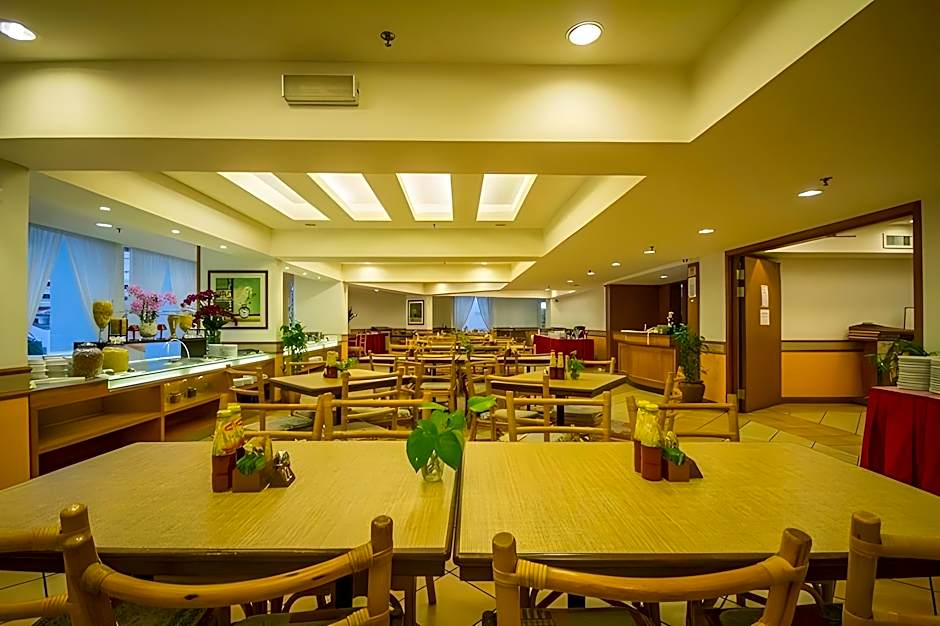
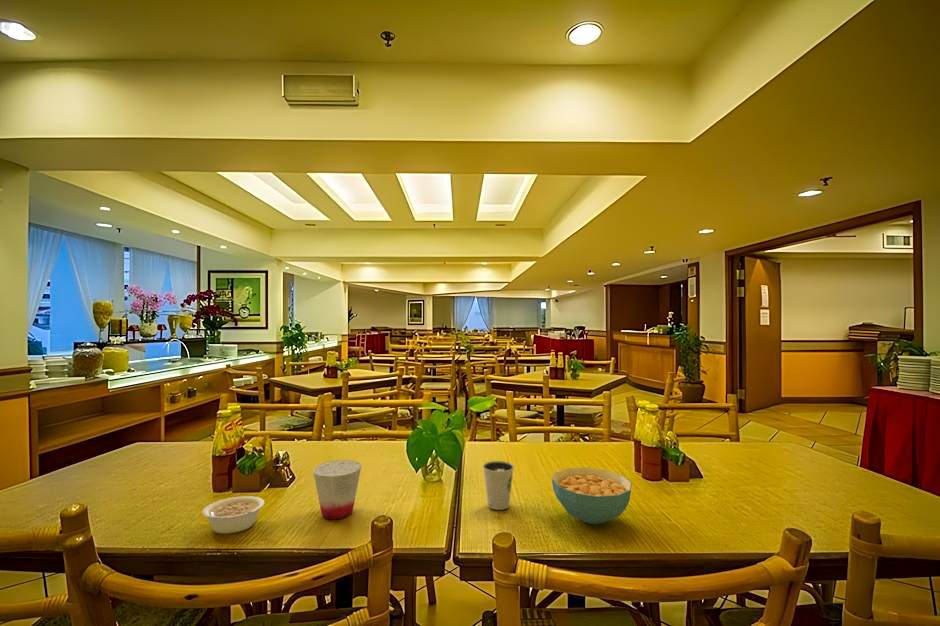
+ cereal bowl (591, 499)
+ cup (337, 490)
+ dixie cup (498, 485)
+ legume (236, 513)
